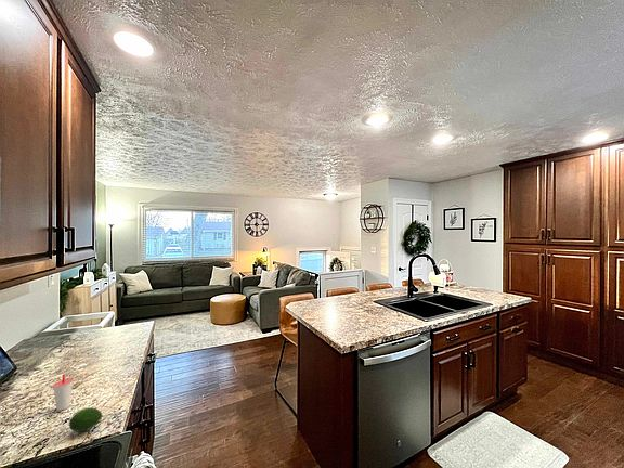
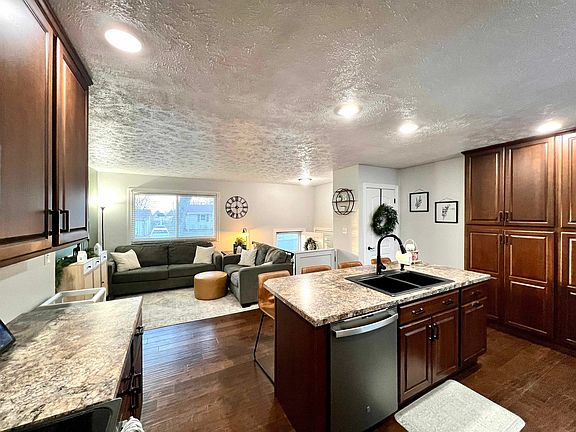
- cup (63, 390)
- fruit (86, 418)
